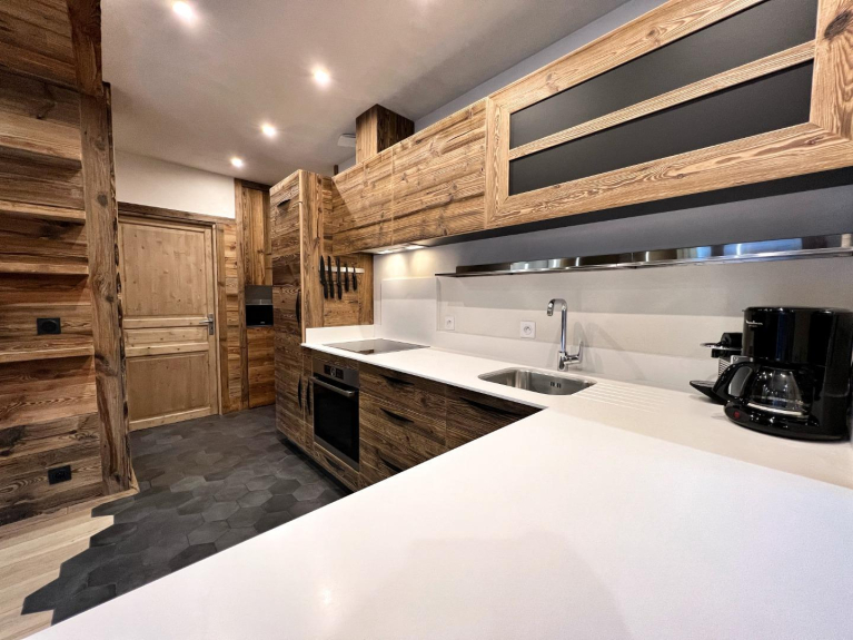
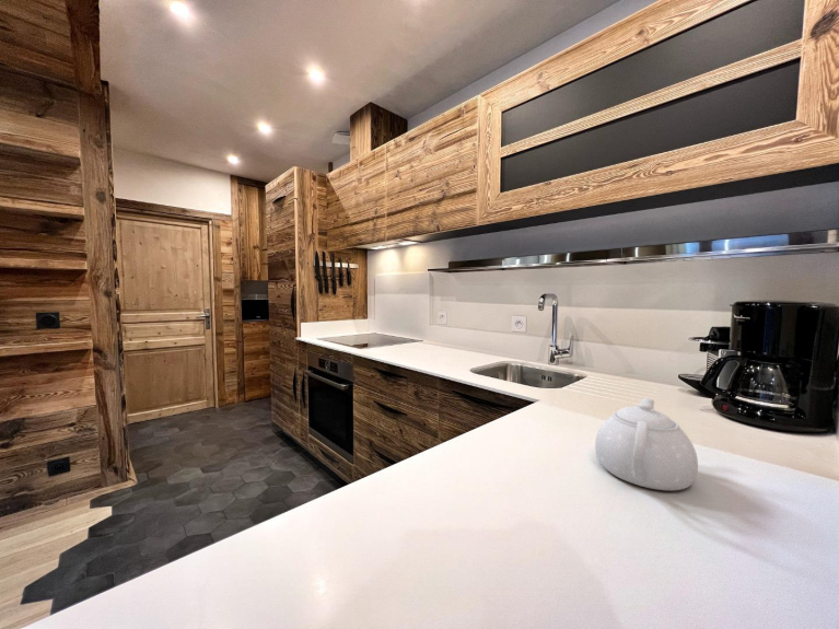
+ teapot (643, 438)
